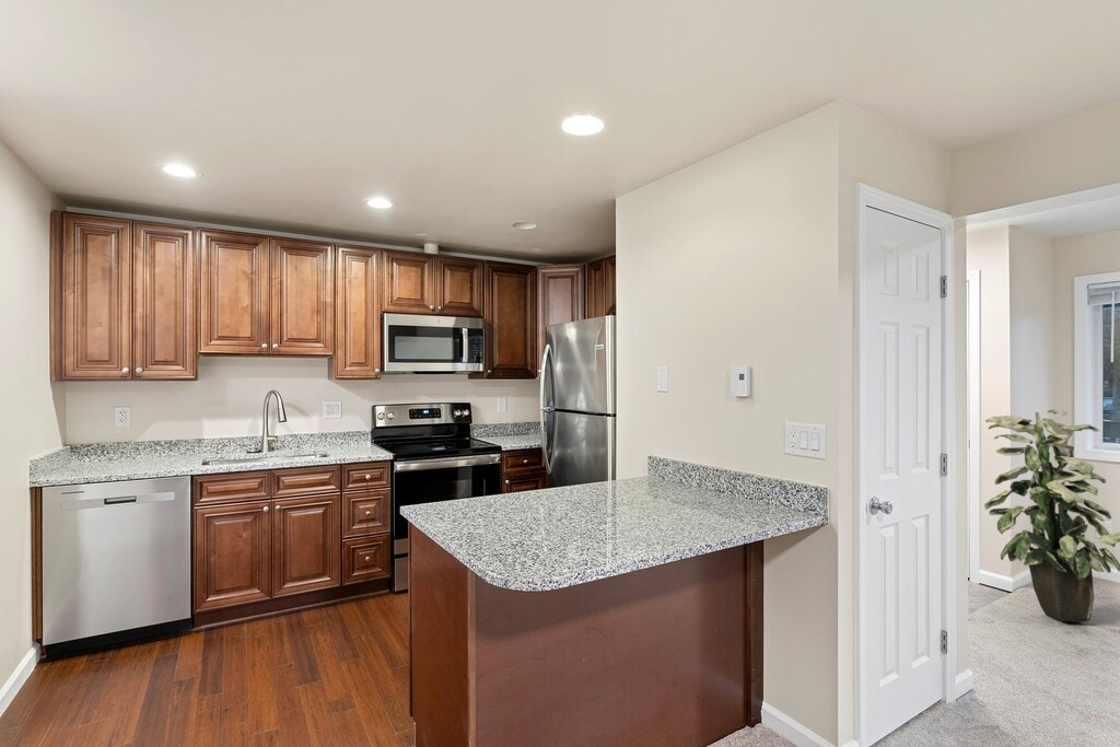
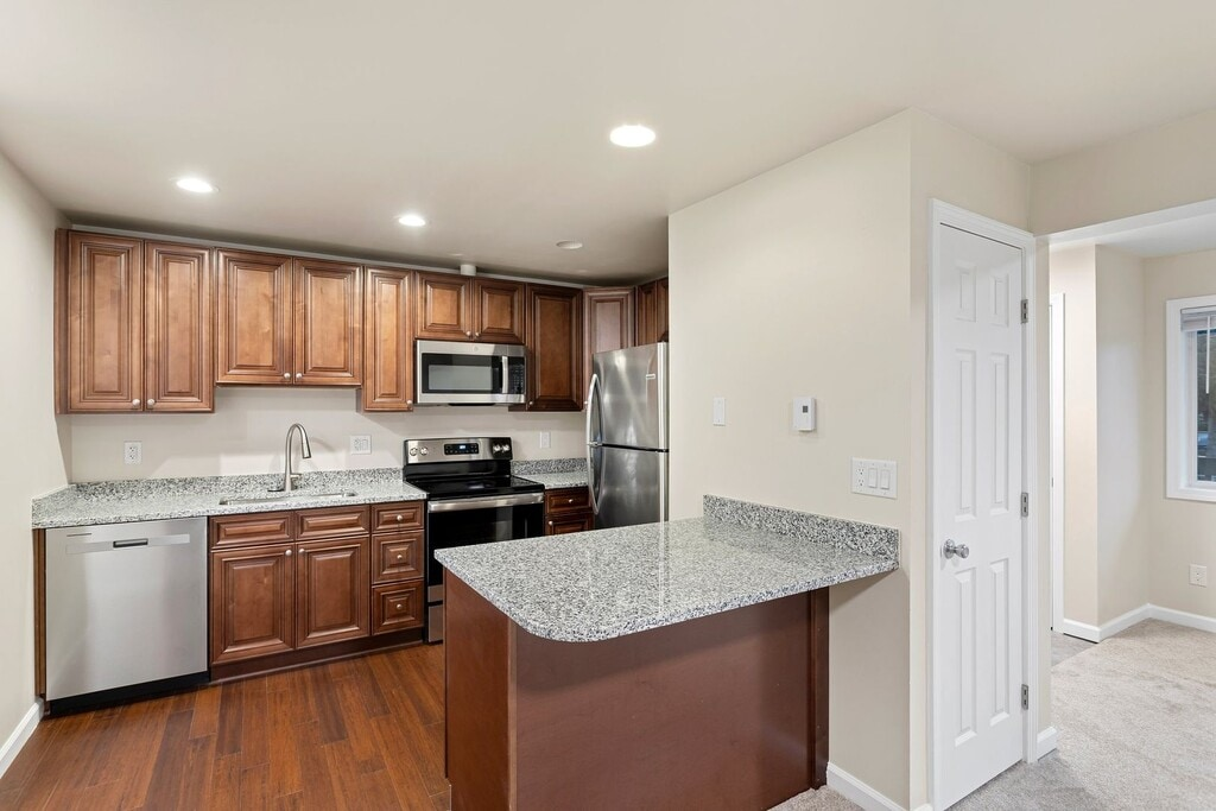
- indoor plant (1049, 512)
